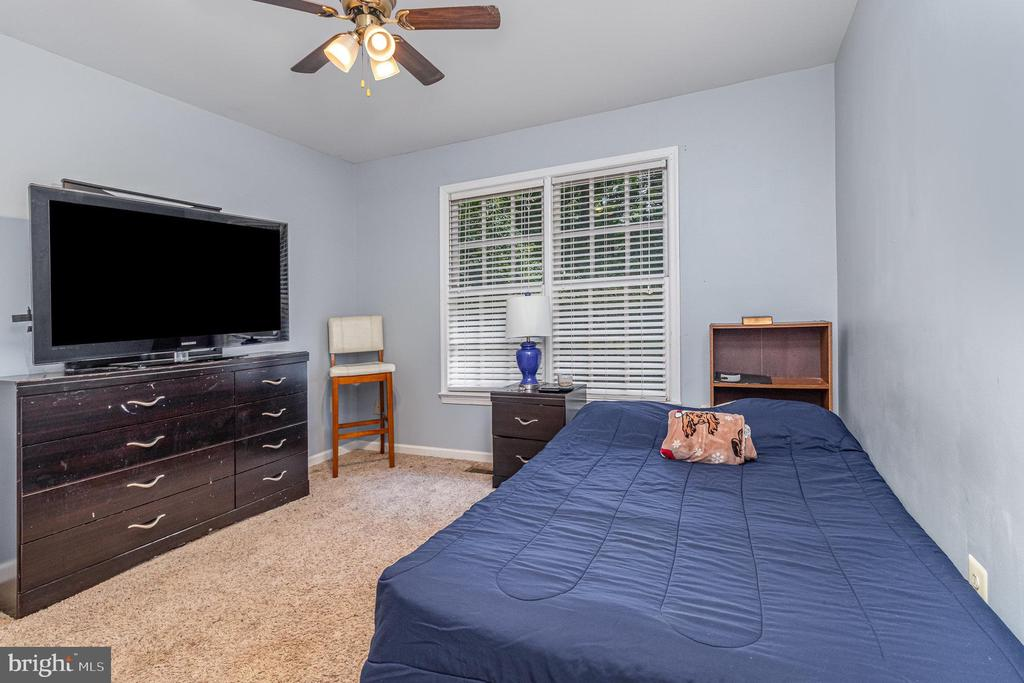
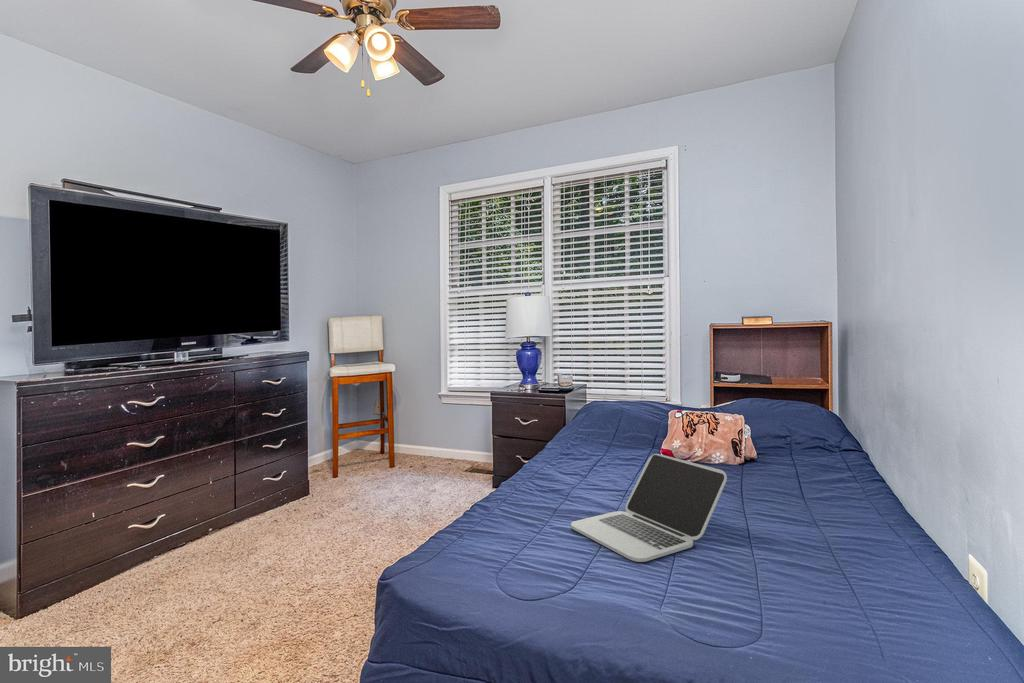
+ laptop (646, 499)
